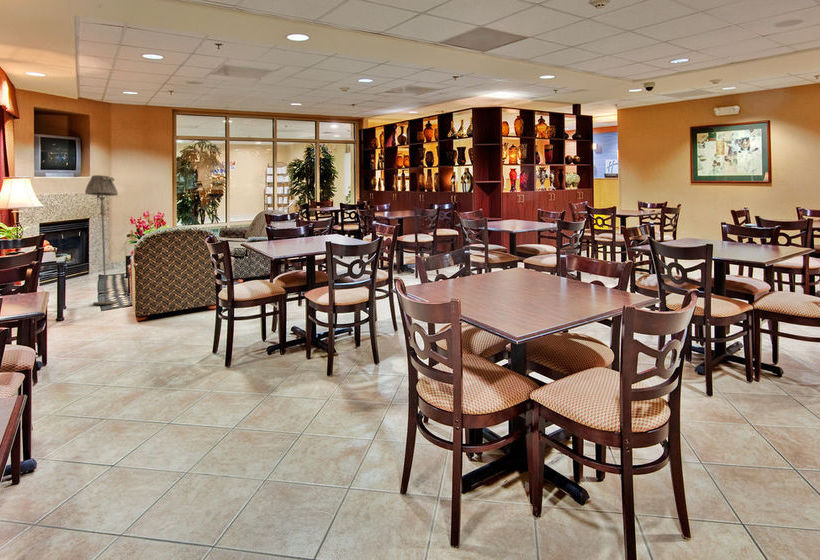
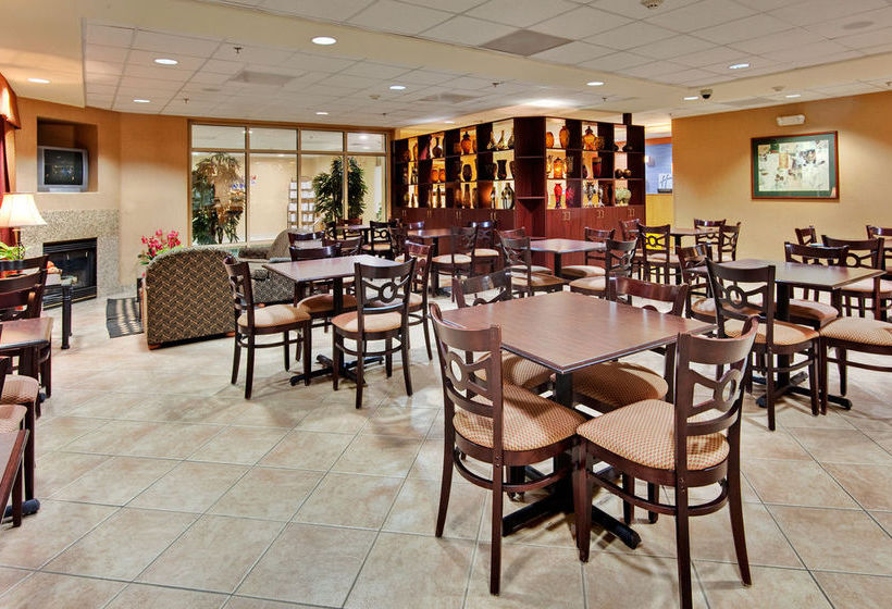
- floor lamp (103, 240)
